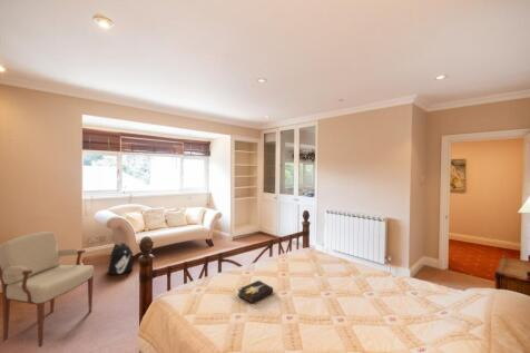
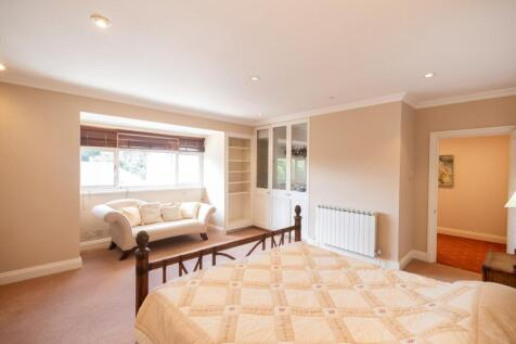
- armchair (48, 280)
- backpack (120, 256)
- hardback book (255, 291)
